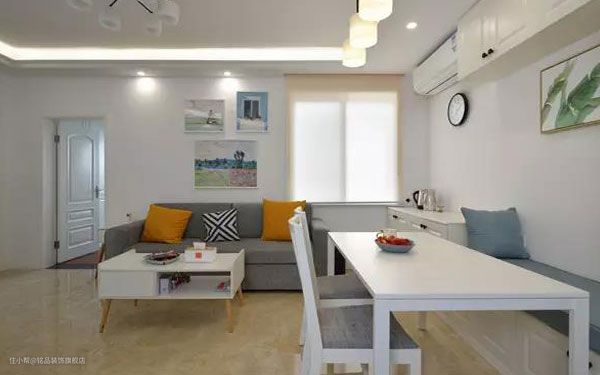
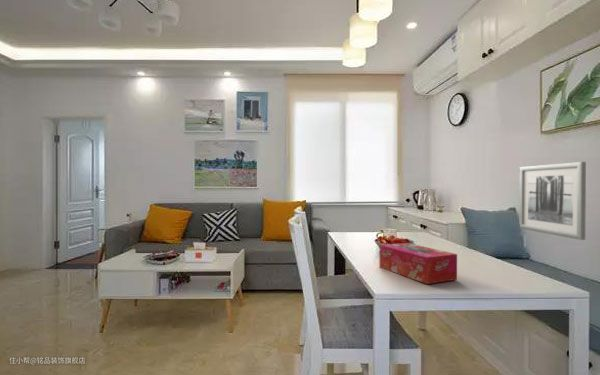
+ tissue box (415, 261)
+ wall art (548, 199)
